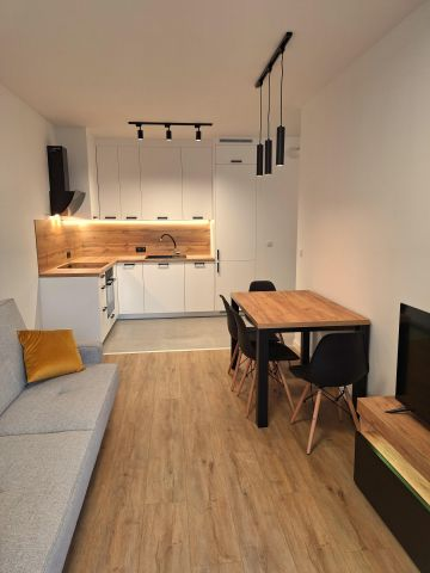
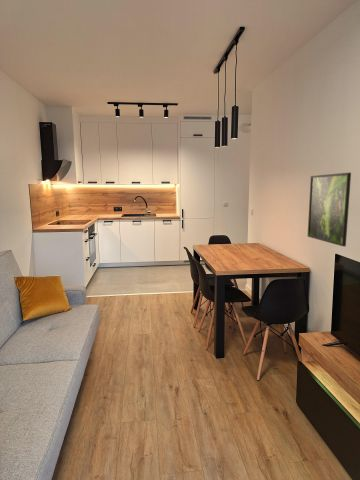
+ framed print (326, 208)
